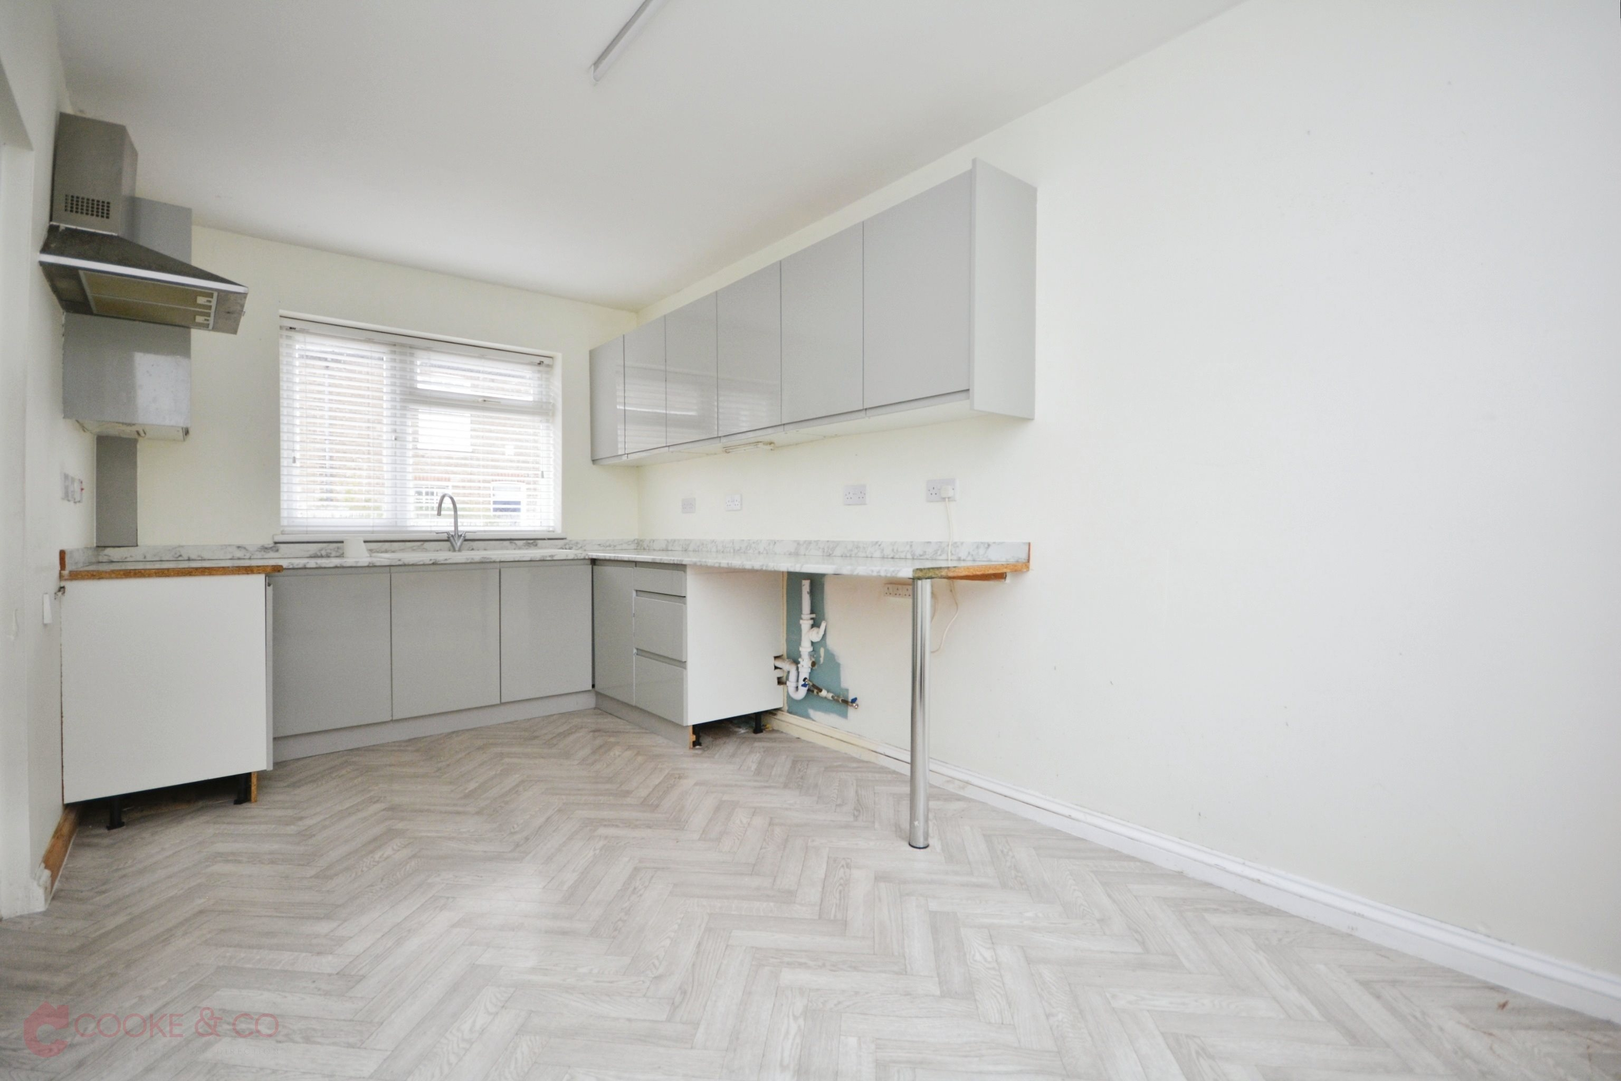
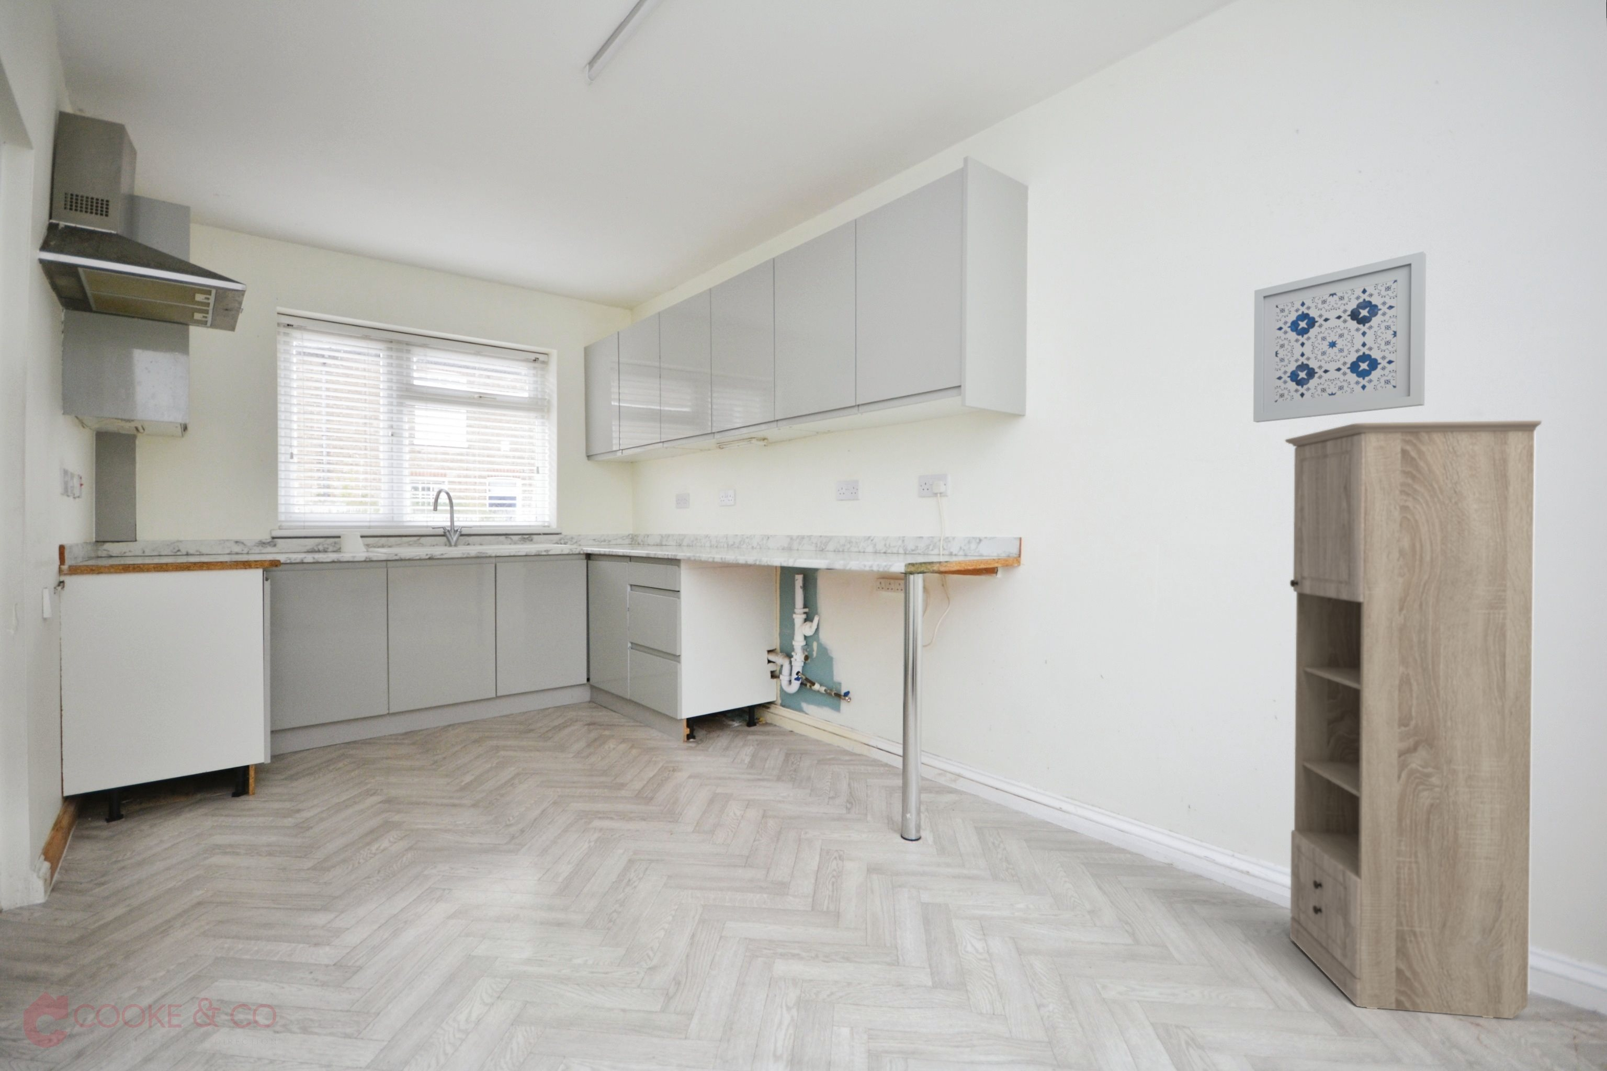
+ wall art (1333, 343)
+ storage cabinet (1398, 704)
